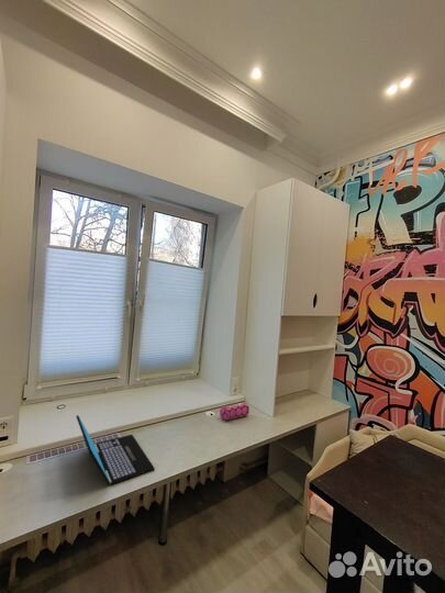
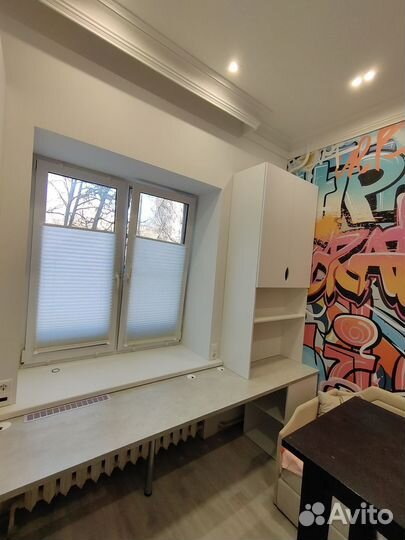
- pencil case (235, 410)
- laptop (113, 441)
